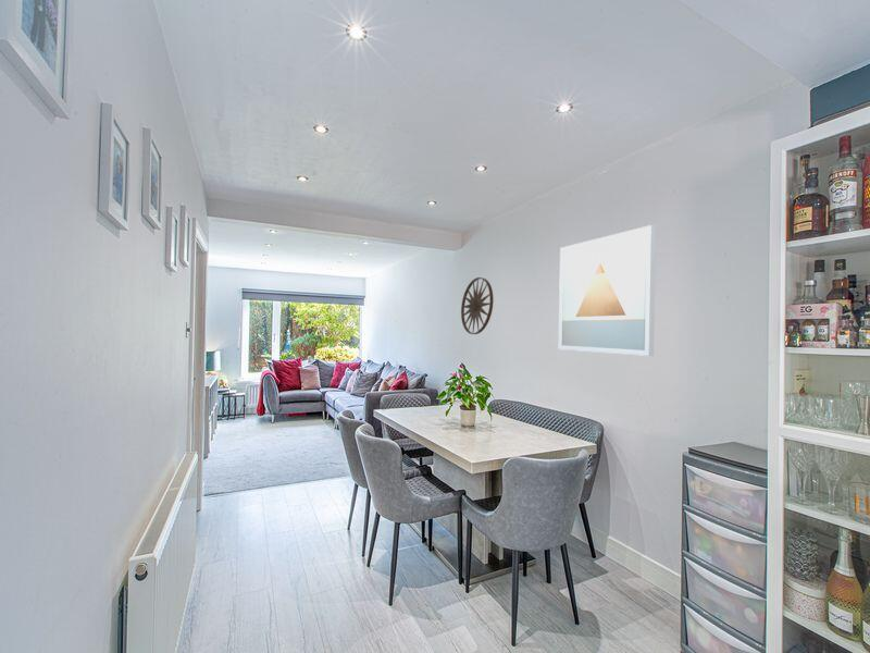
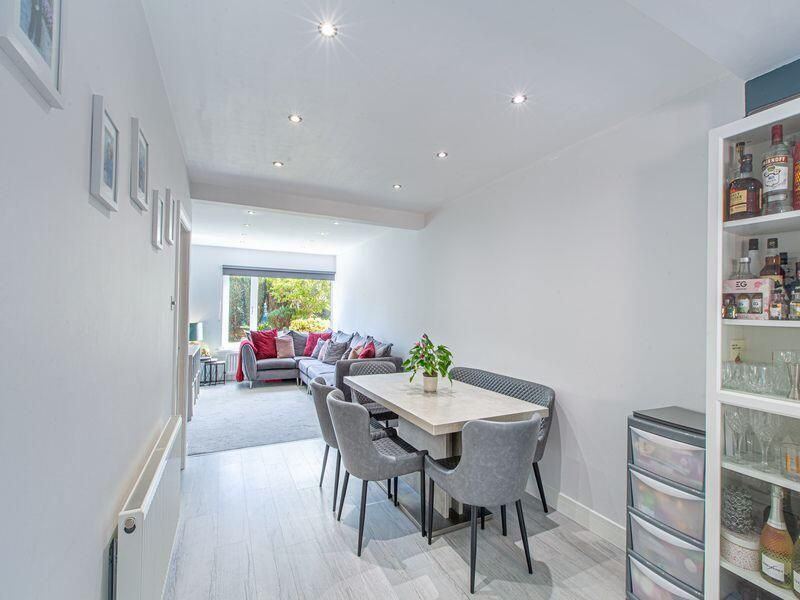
- wall art (475, 306)
- wall art (600, 295)
